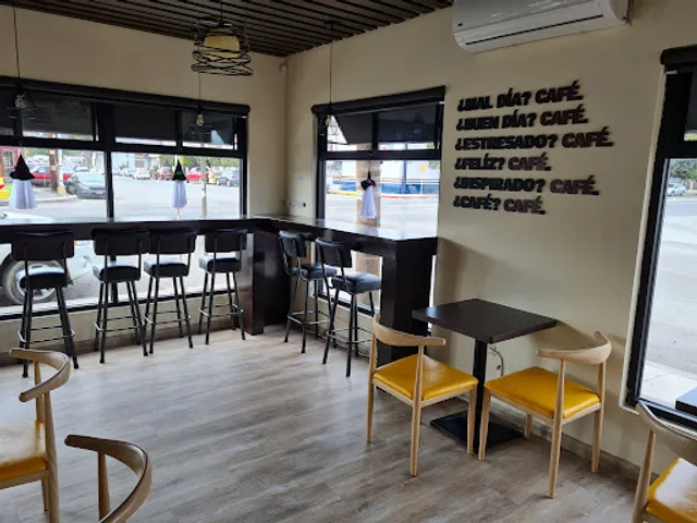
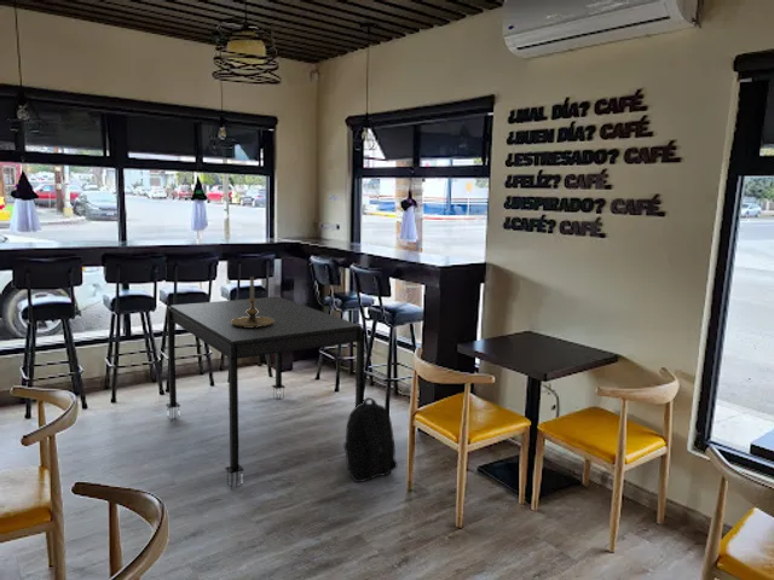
+ candle holder (252, 300)
+ backpack (369, 435)
+ dining table (272, 385)
